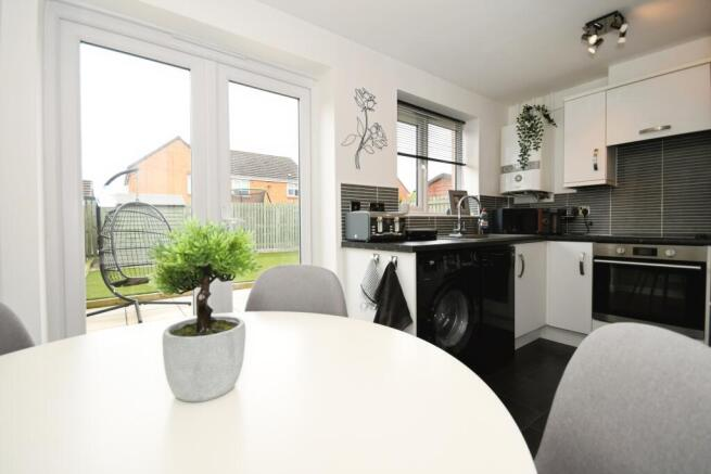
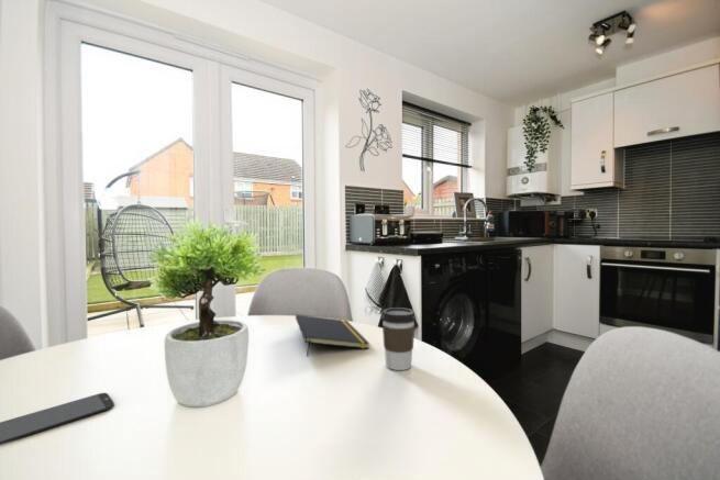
+ smartphone (53, 415)
+ notepad (329, 330)
+ coffee cup (398, 337)
